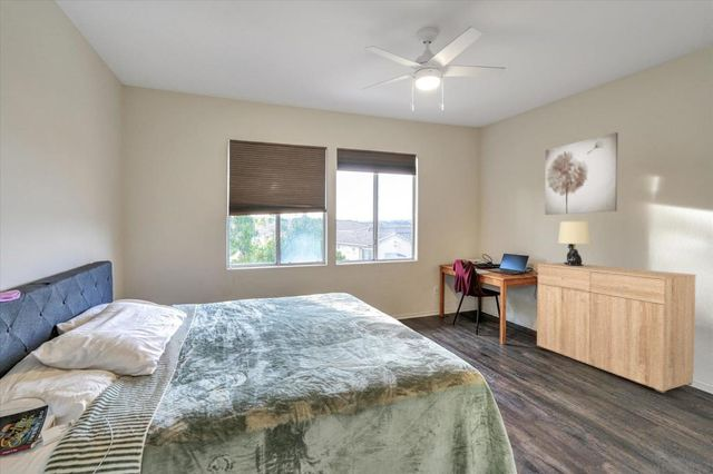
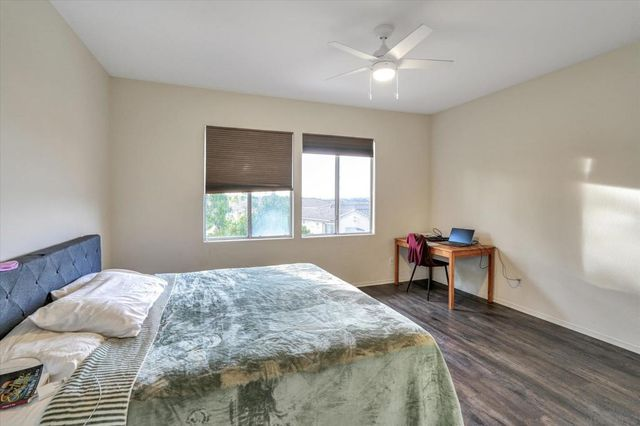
- dresser (604, 316)
- table lamp (574, 243)
- wall art (577, 177)
